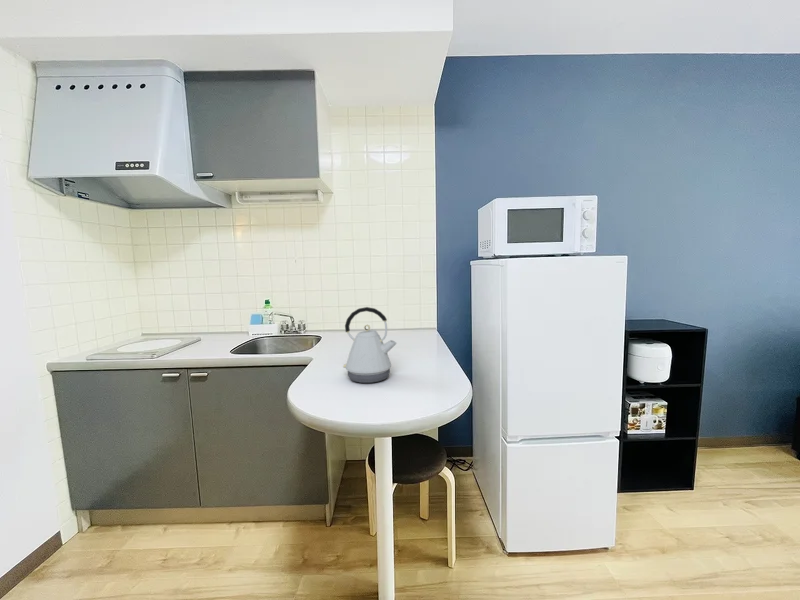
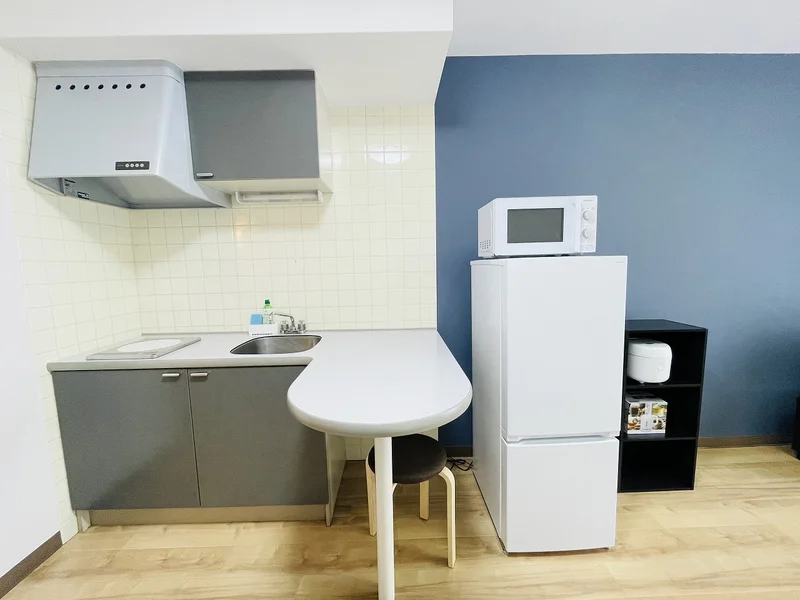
- kettle (369, 342)
